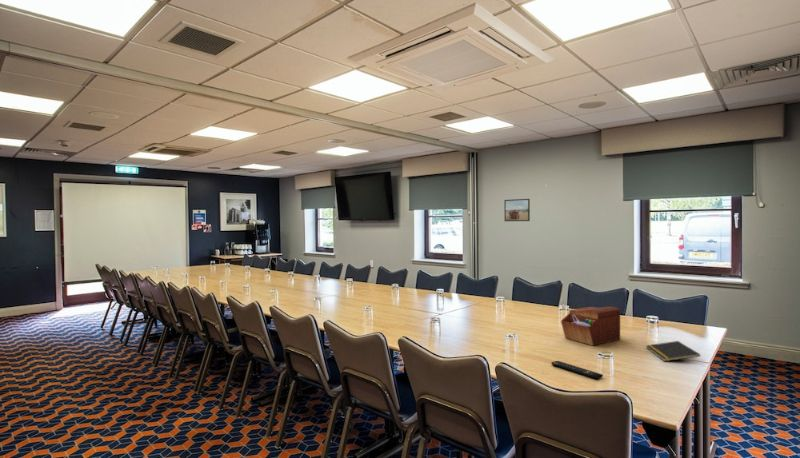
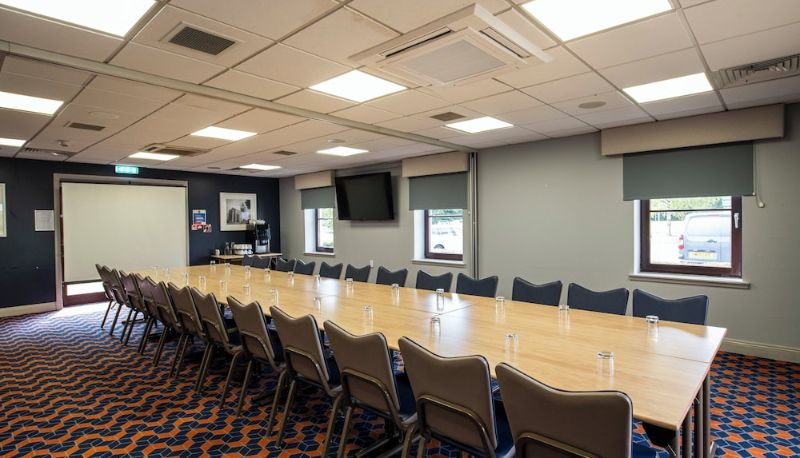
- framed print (516, 210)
- notepad (671, 350)
- sewing box (589, 323)
- remote control (575, 369)
